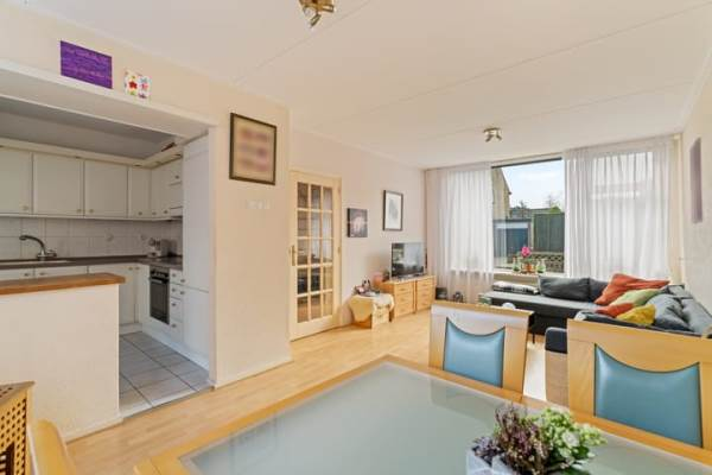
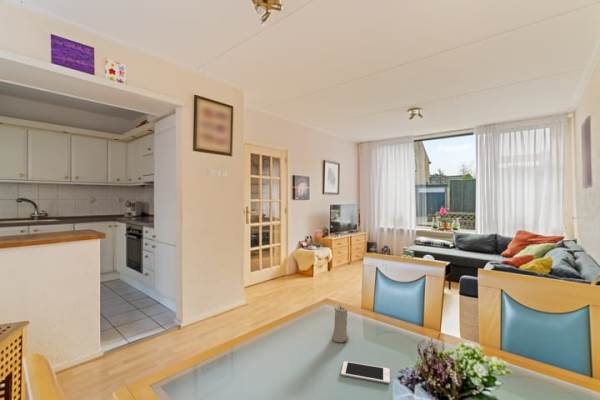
+ candle (340, 321)
+ cell phone (365, 371)
